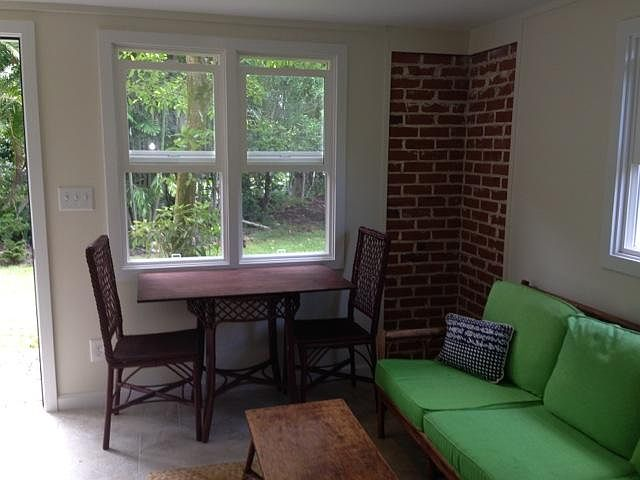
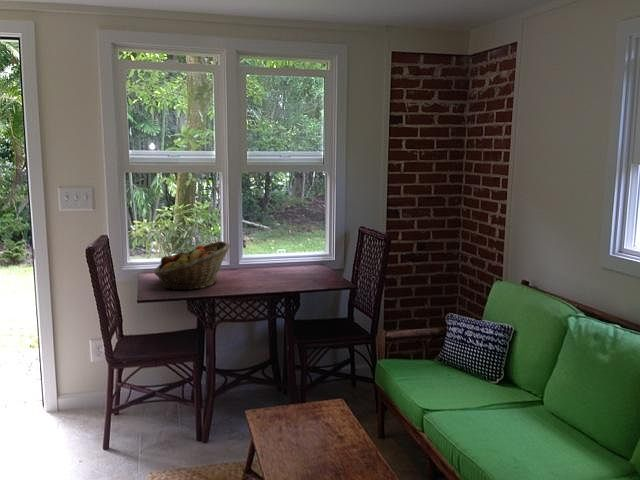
+ fruit basket (192, 264)
